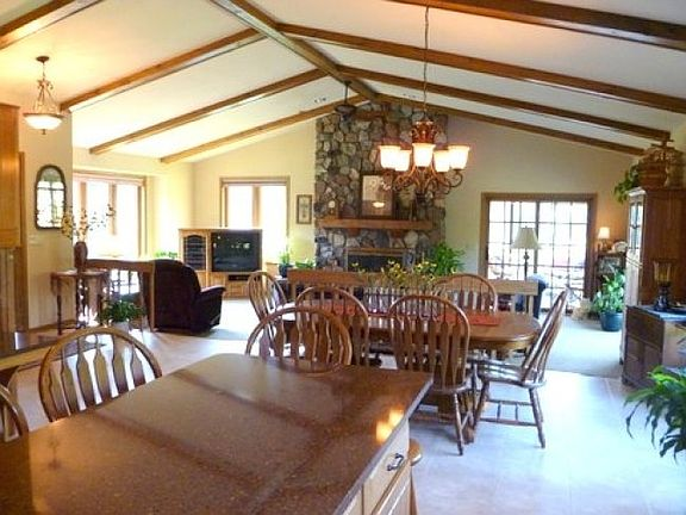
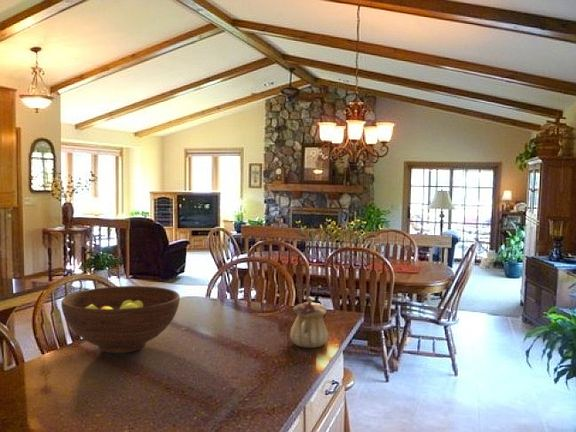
+ fruit bowl (122, 322)
+ teapot (308, 320)
